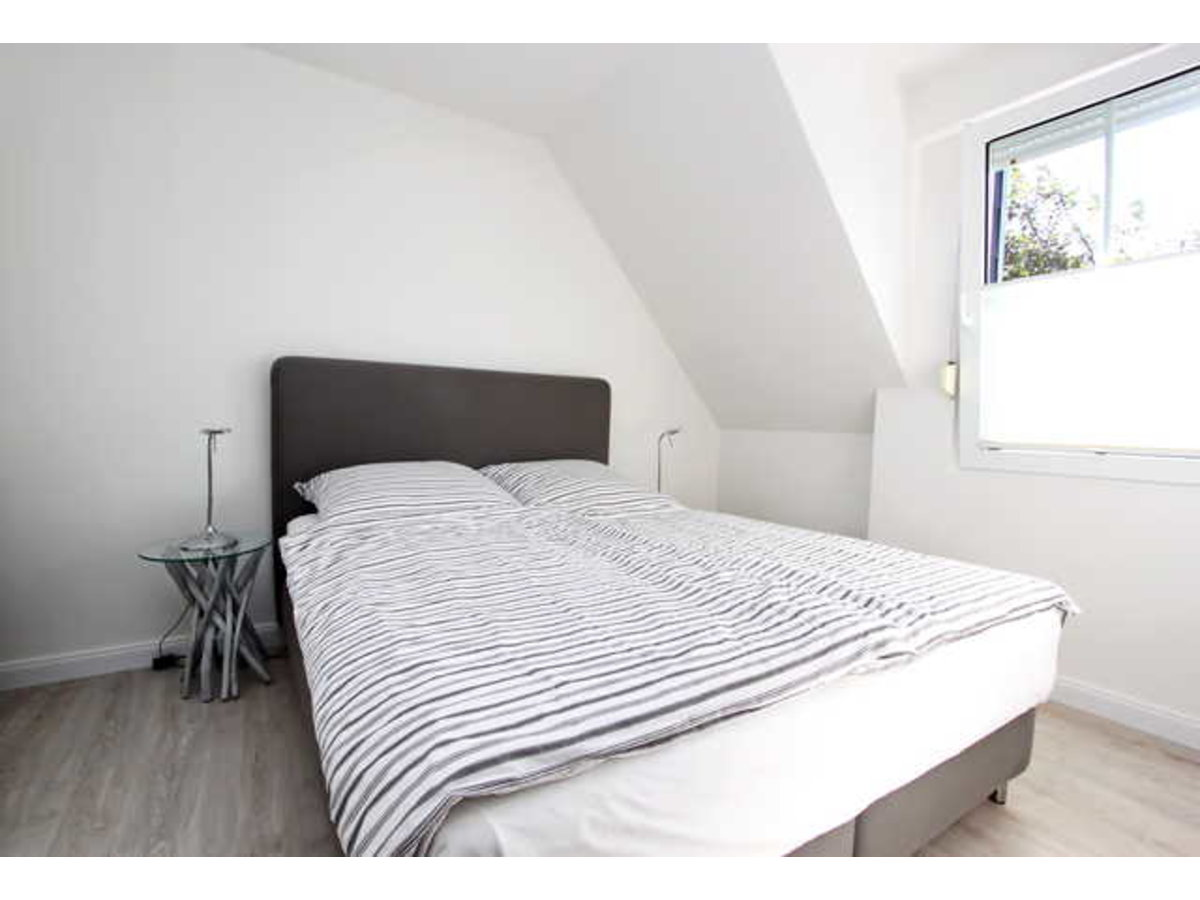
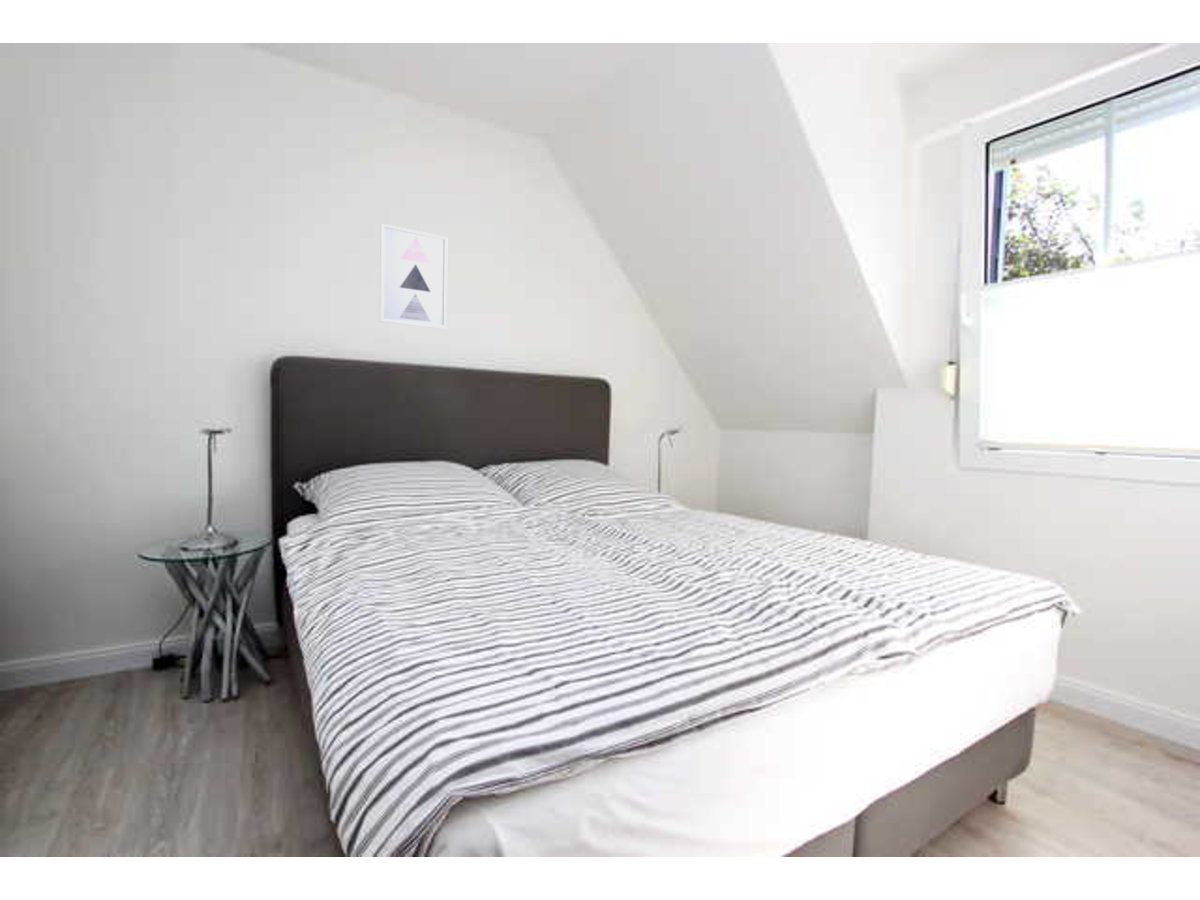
+ wall art (414, 278)
